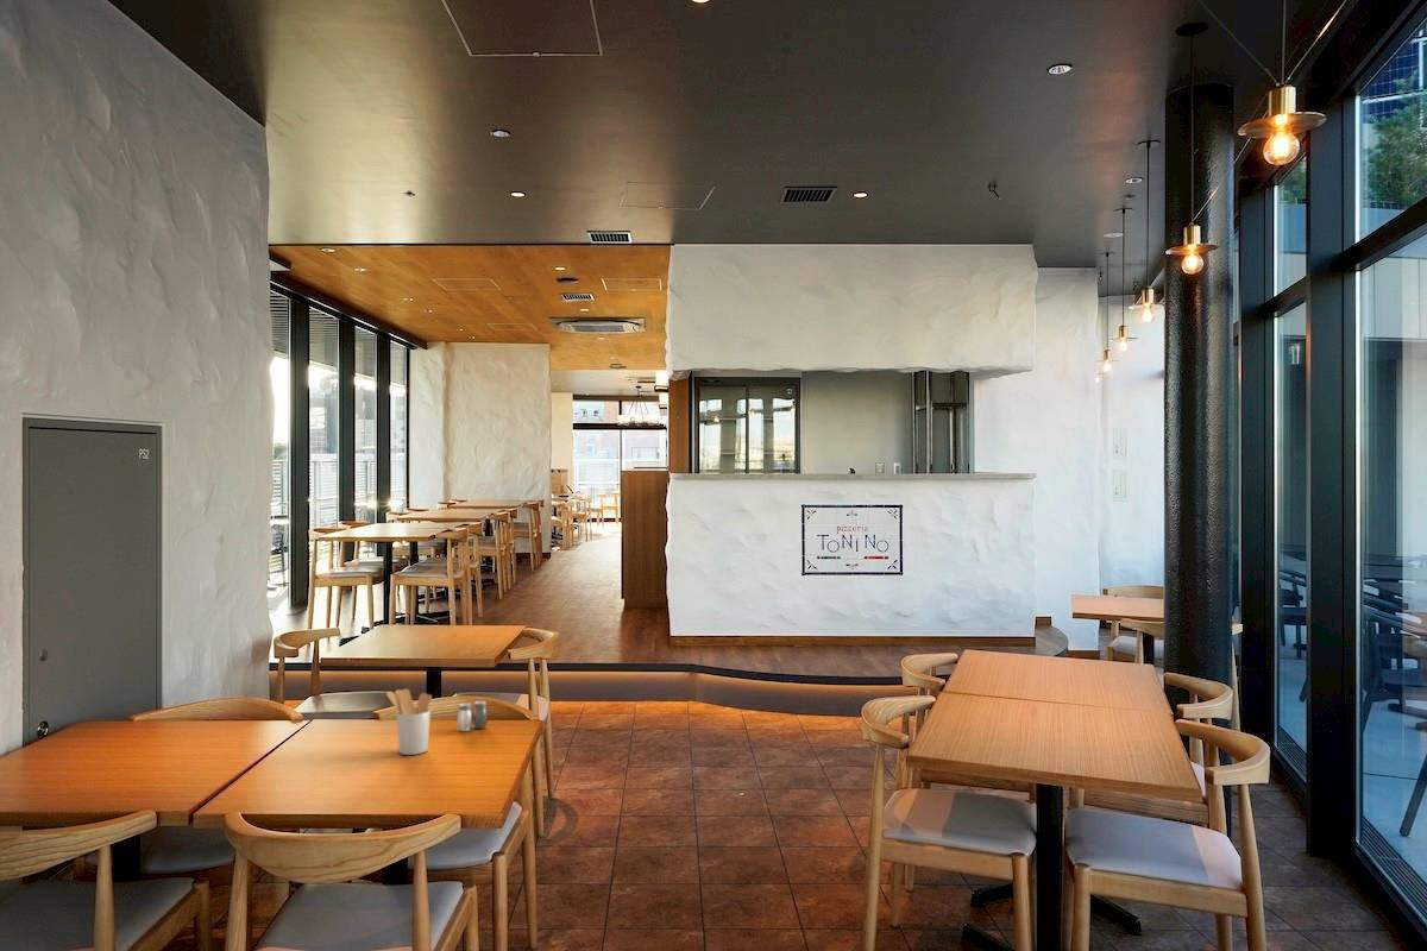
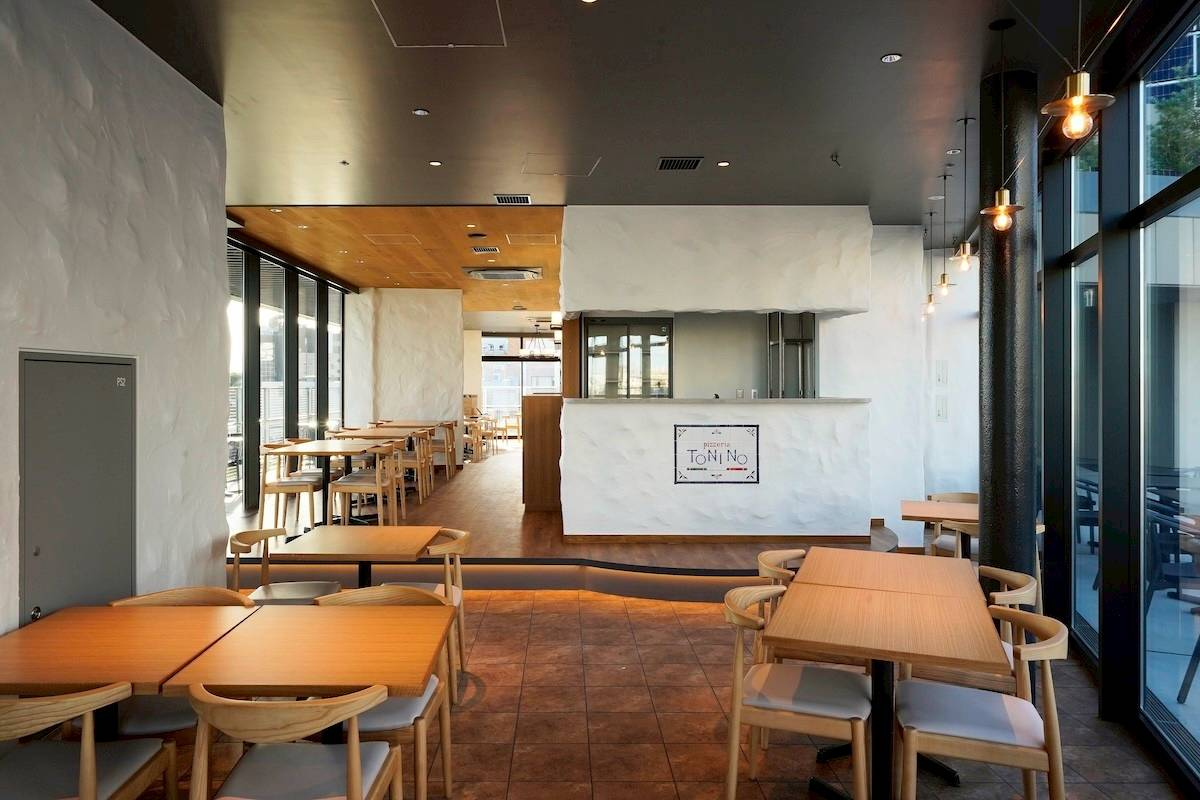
- salt and pepper shaker (471, 714)
- utensil holder (408, 719)
